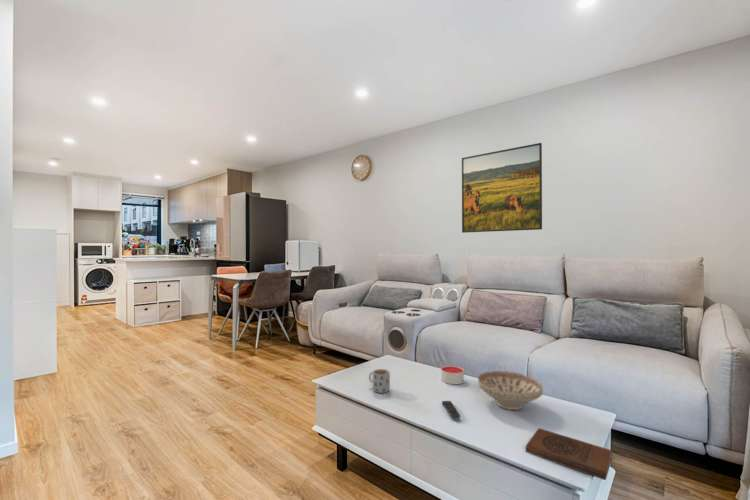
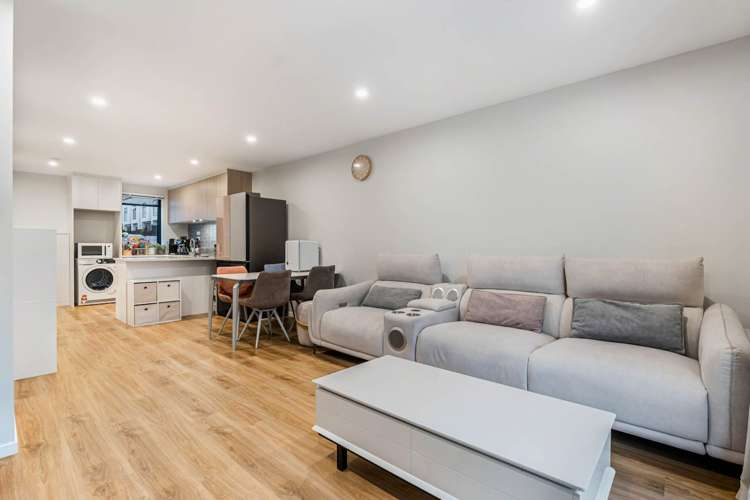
- remote control (451, 409)
- mug (378, 380)
- decorative bowl (509, 393)
- book (568, 451)
- candle (452, 374)
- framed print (498, 191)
